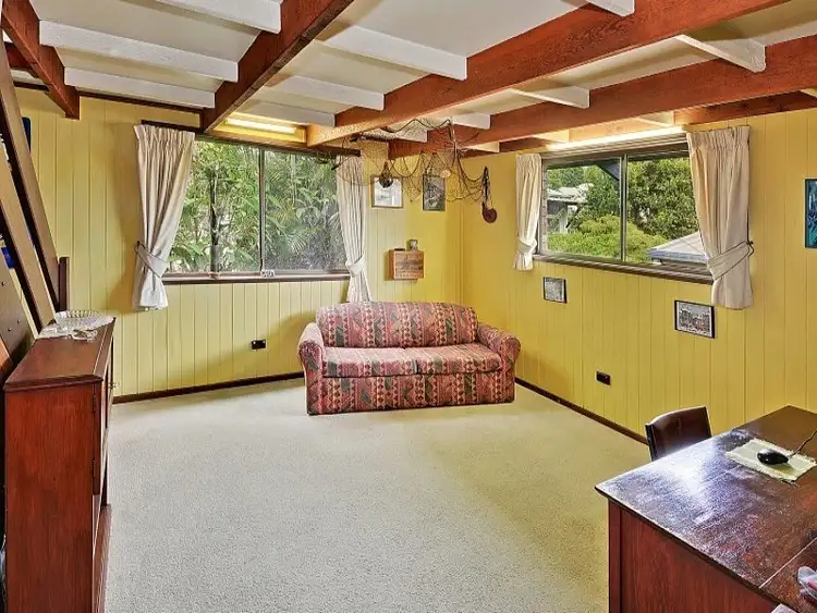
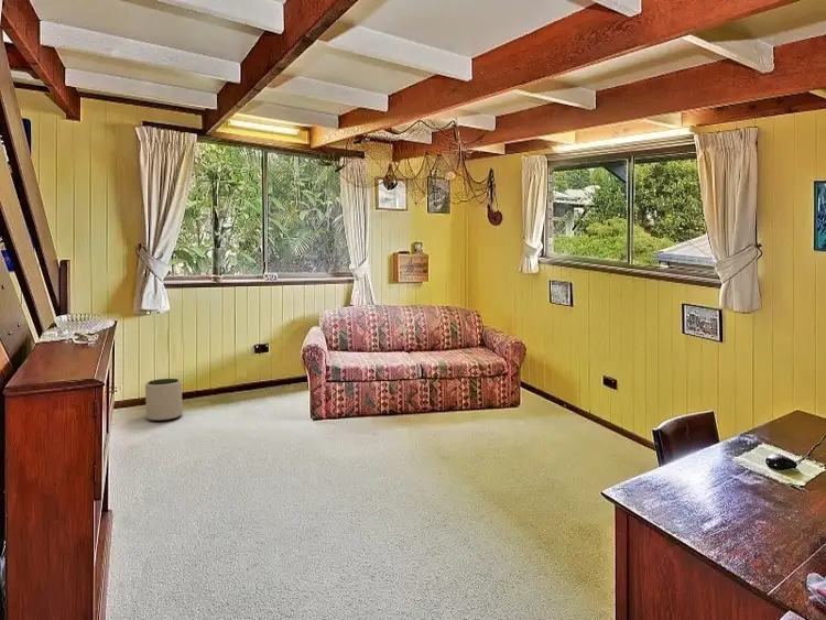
+ plant pot (164, 399)
